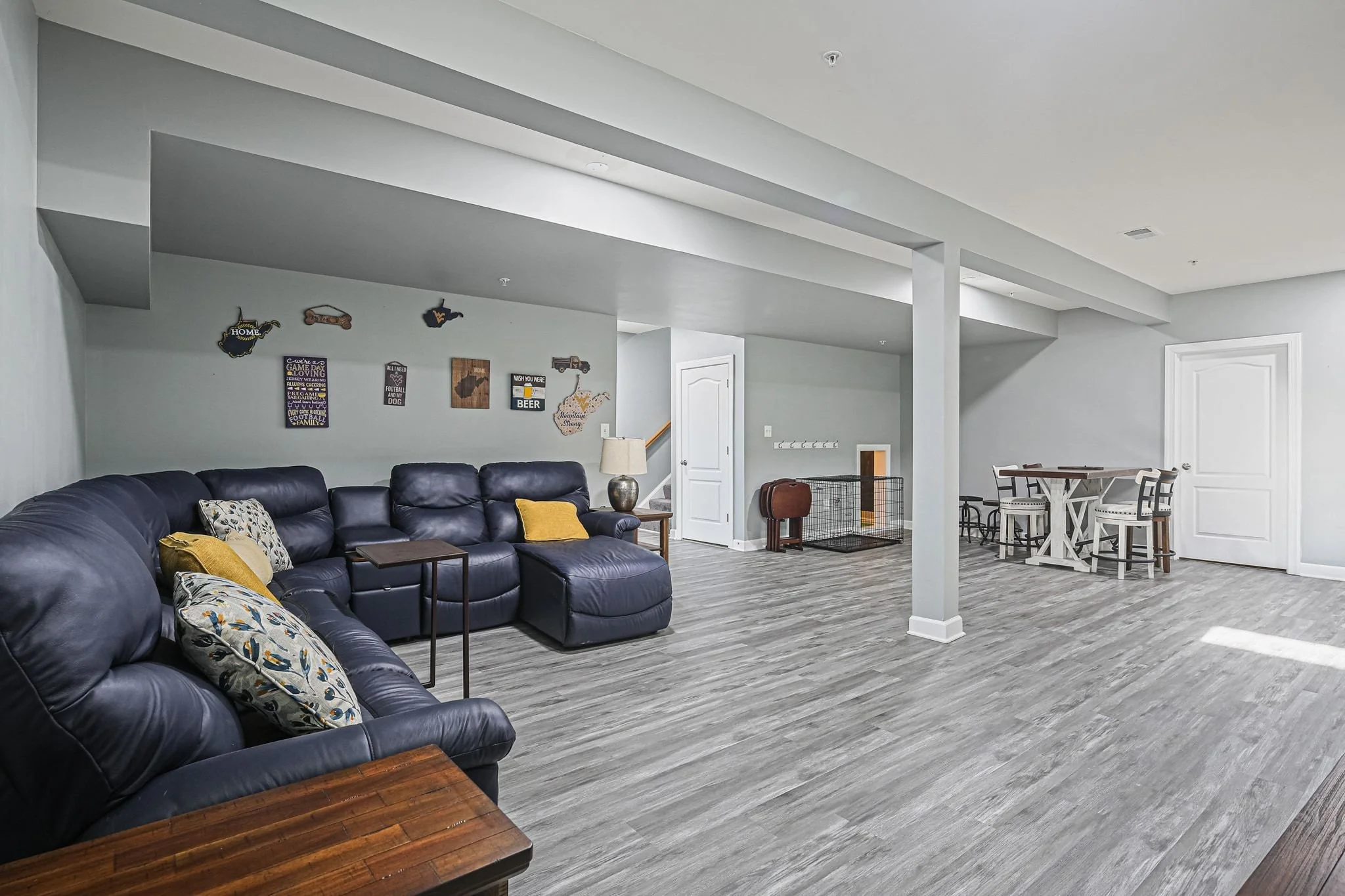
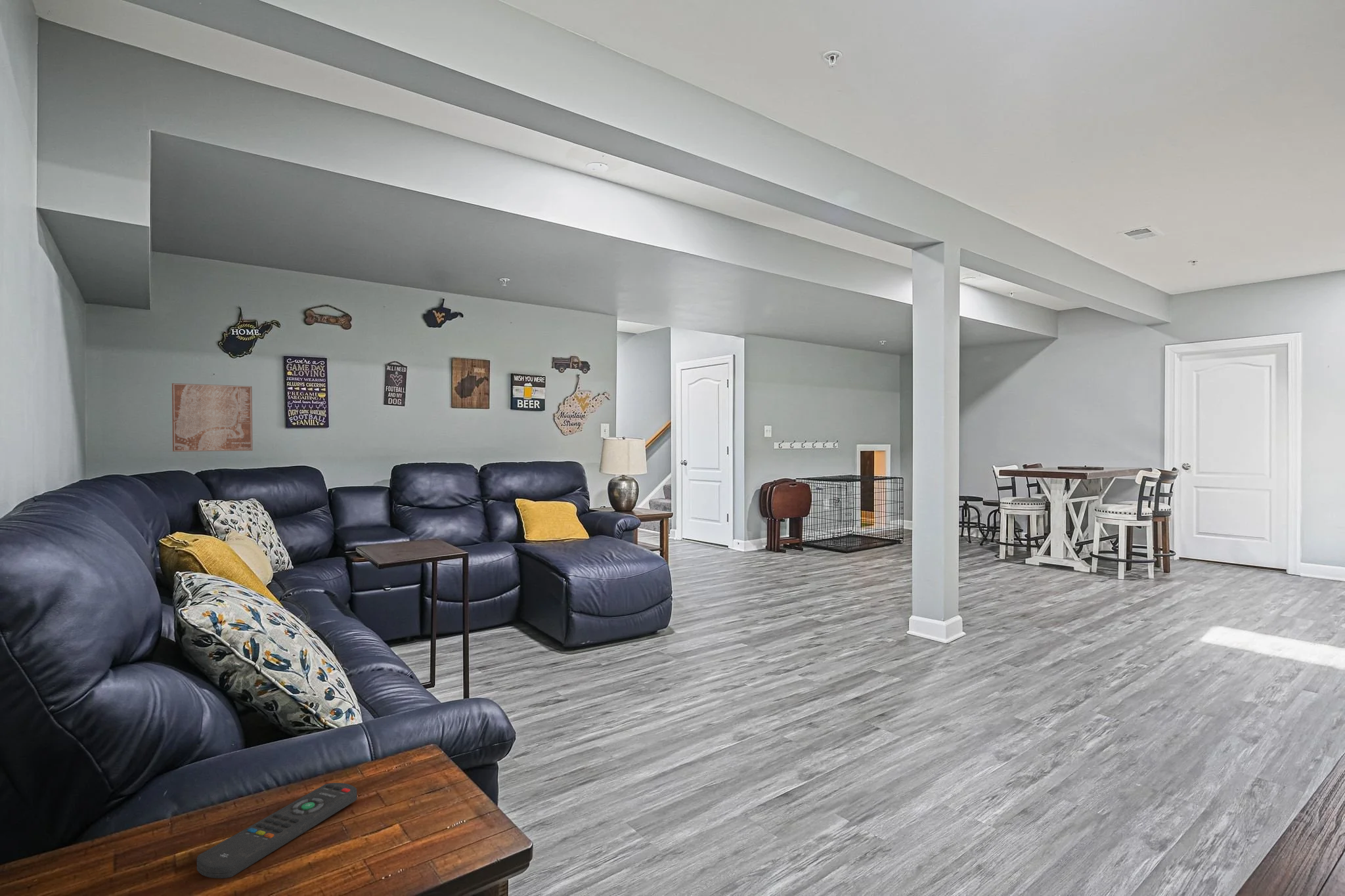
+ remote control (284, 824)
+ wall art (213, 417)
